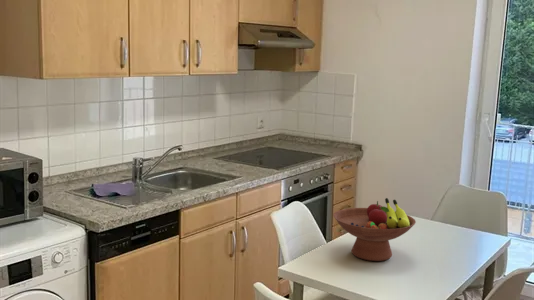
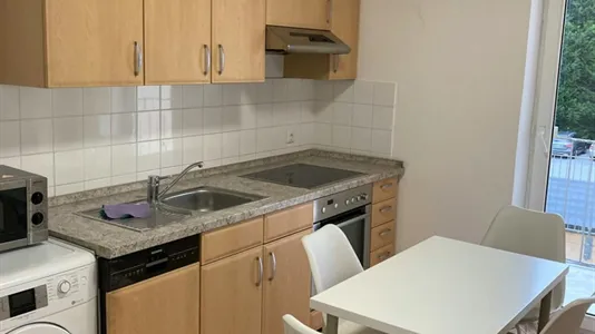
- fruit bowl (373, 229)
